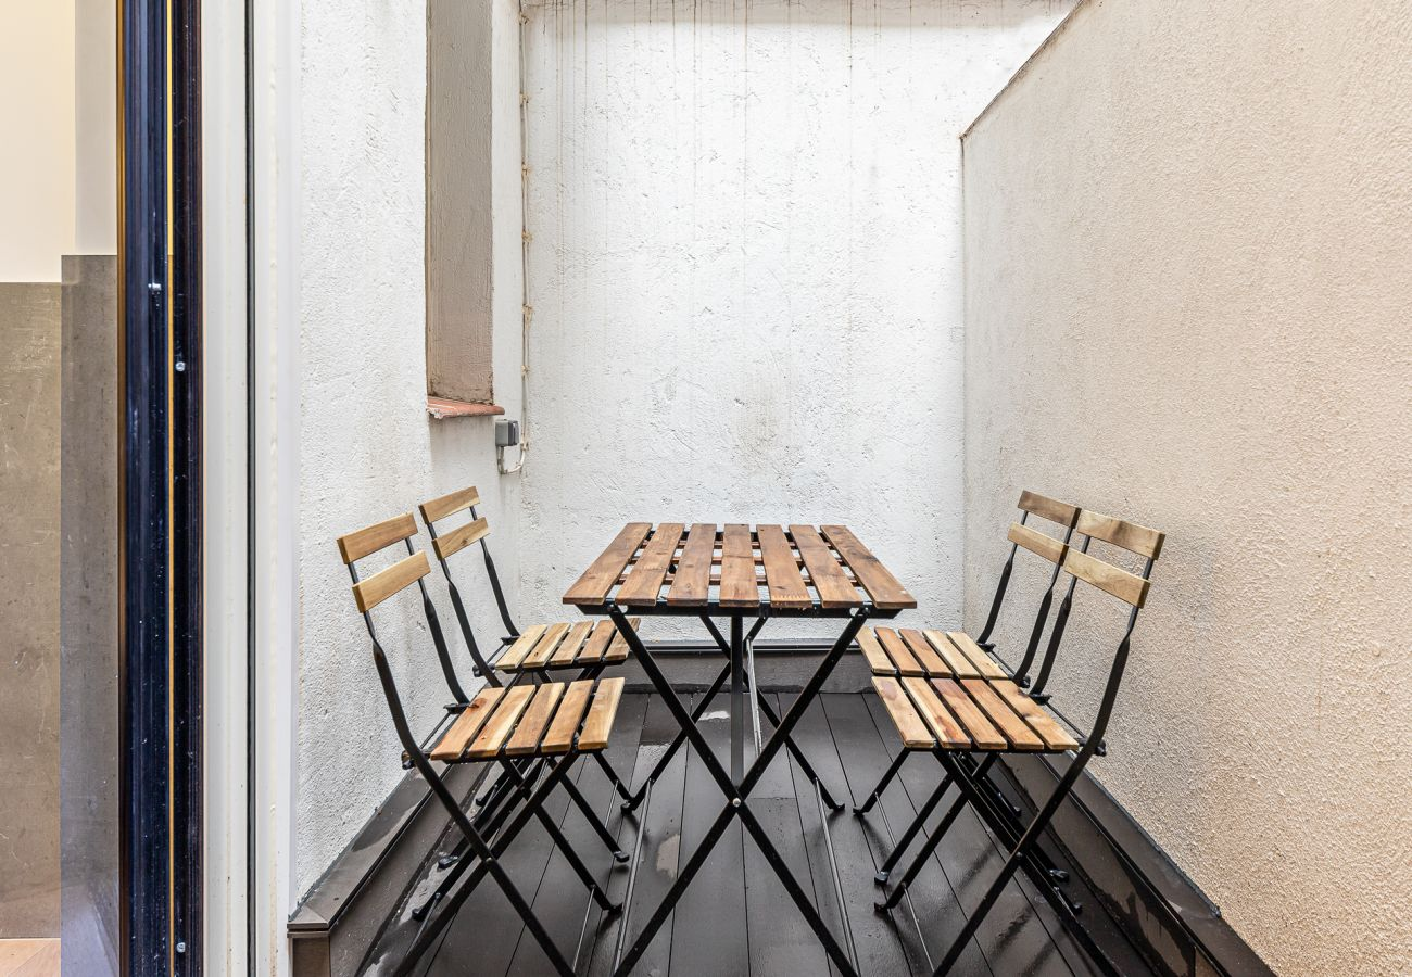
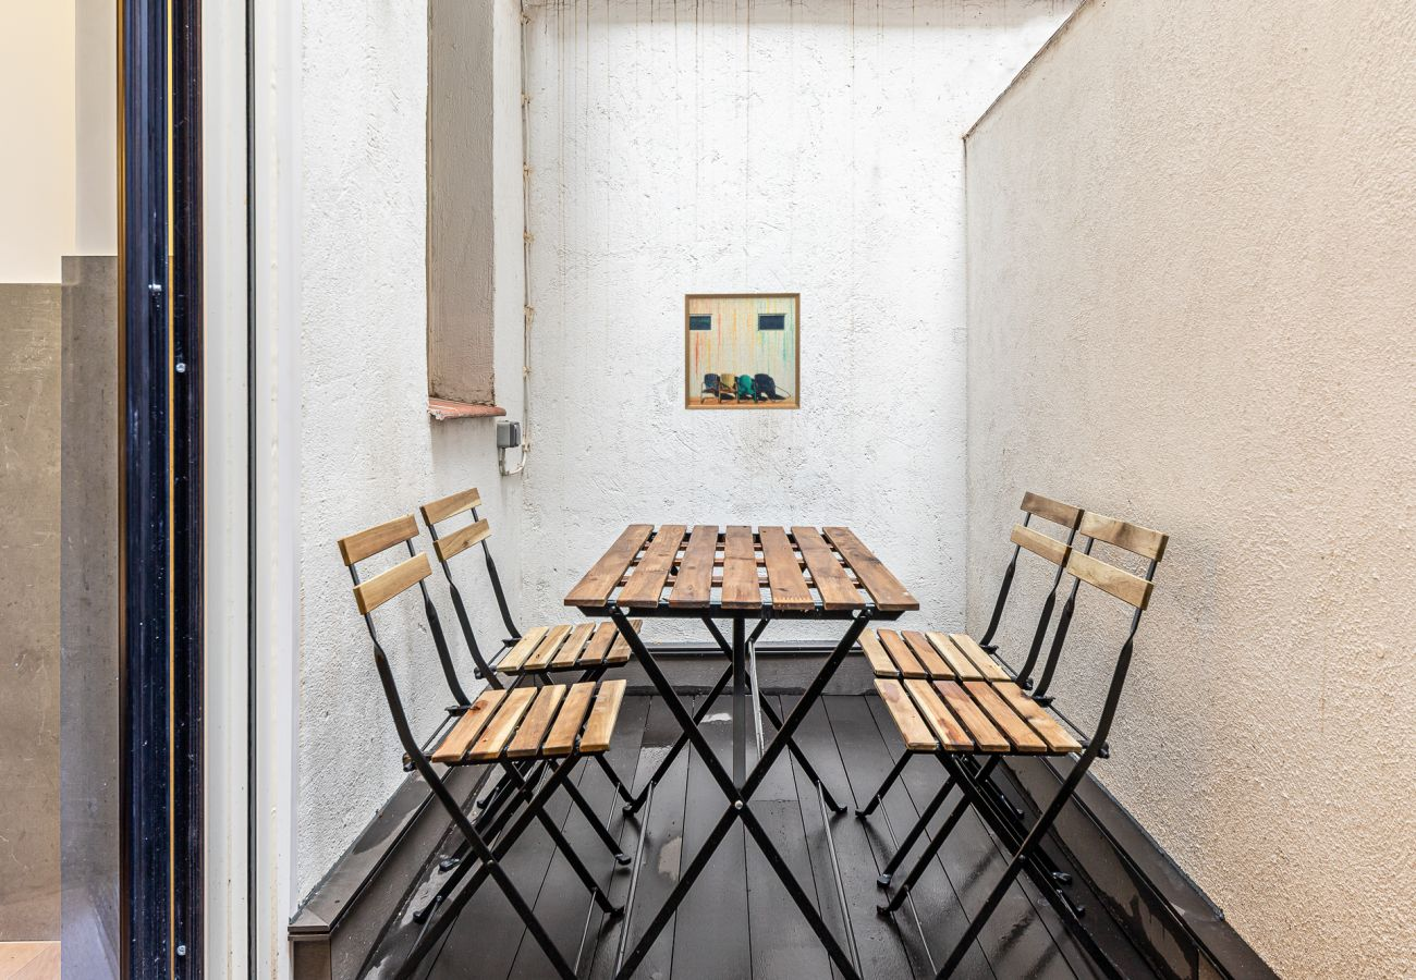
+ wall art (742, 352)
